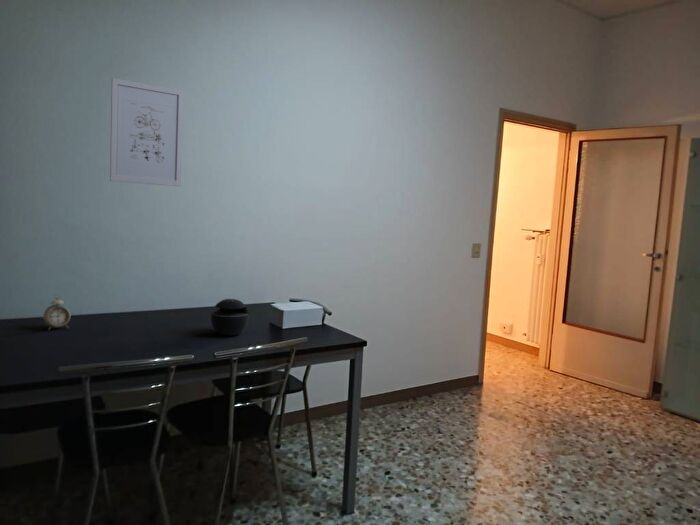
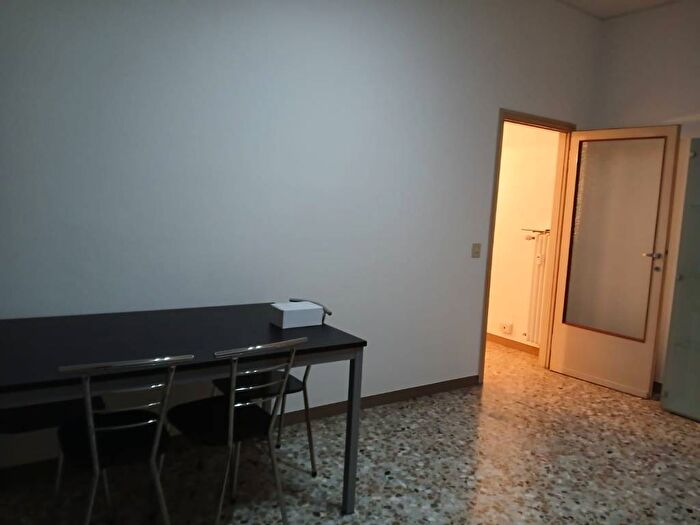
- speaker (230, 316)
- wall art (147, 134)
- alarm clock (57, 311)
